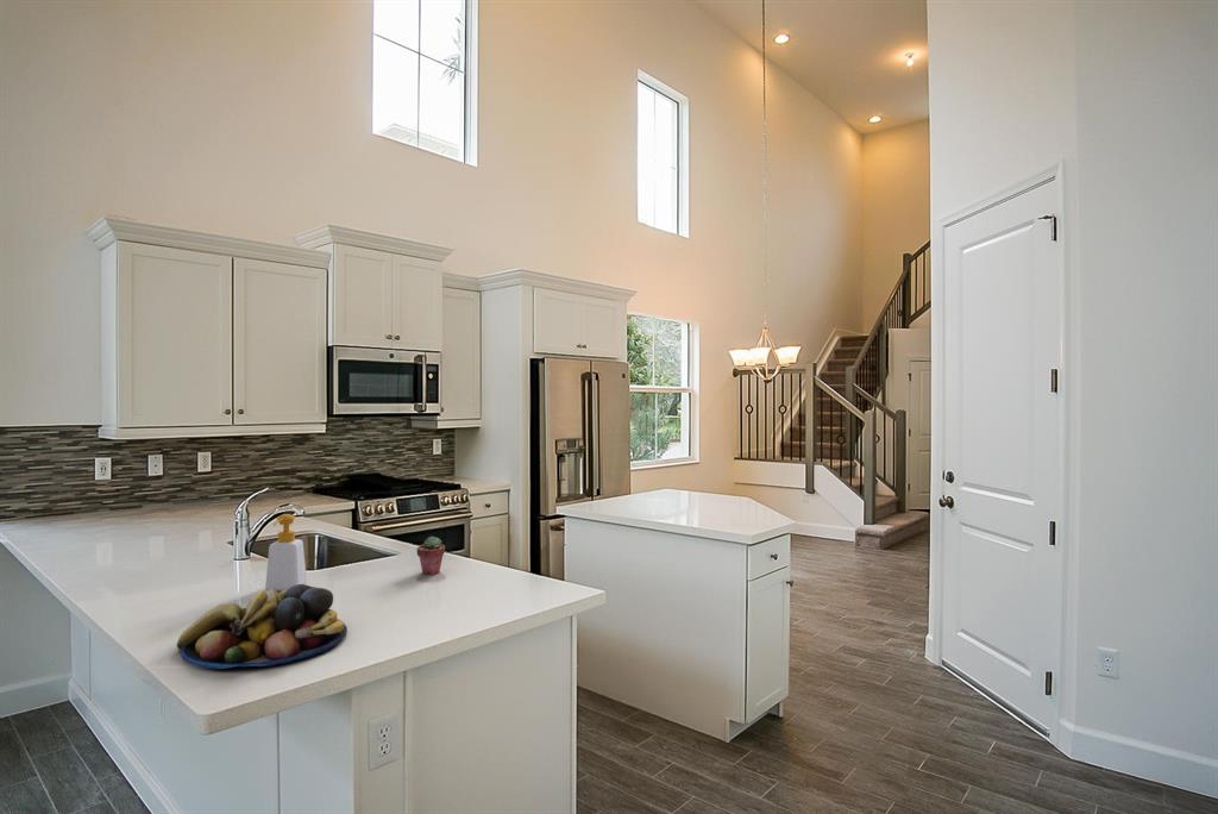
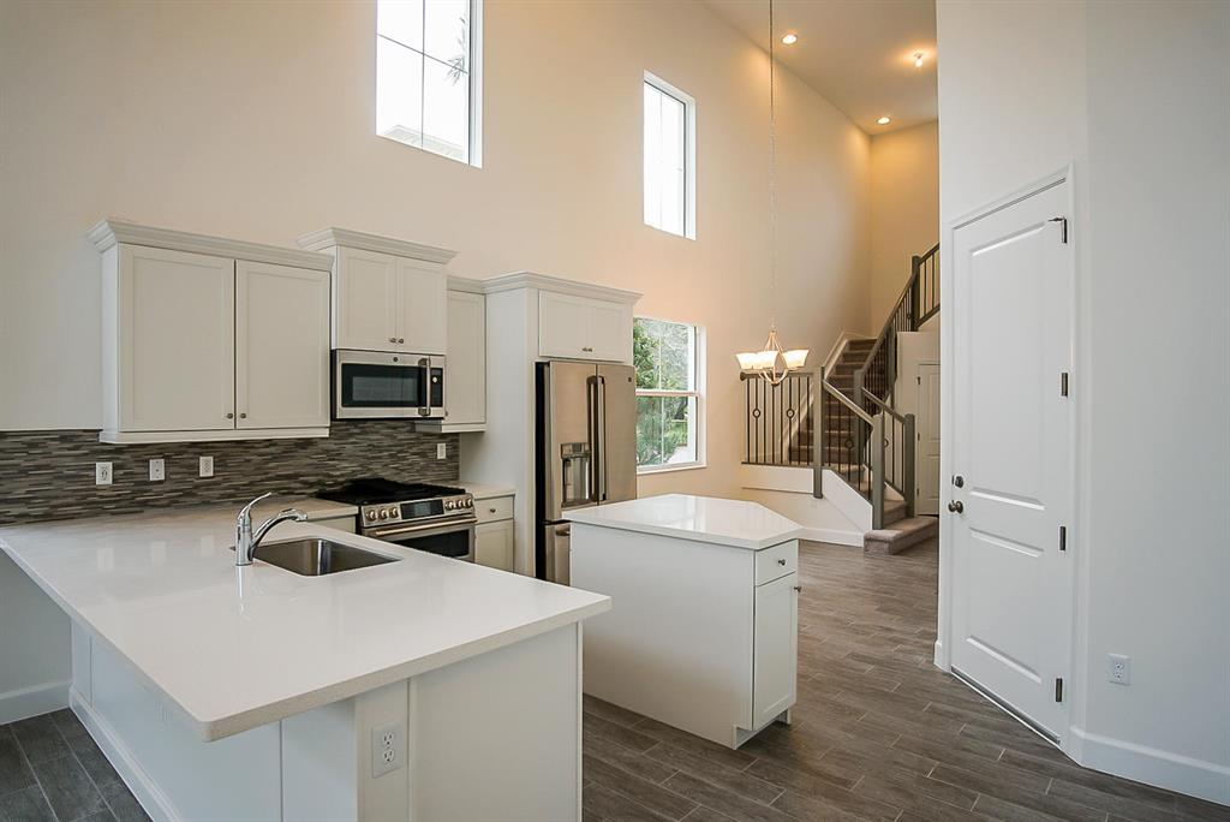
- potted succulent (431, 553)
- soap bottle (283, 552)
- fruit bowl (266, 615)
